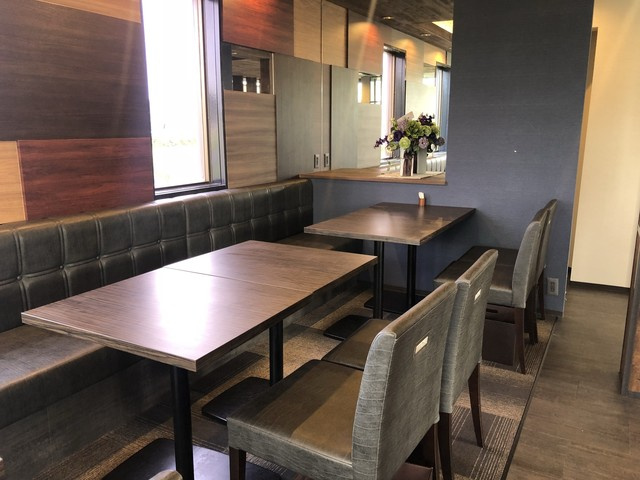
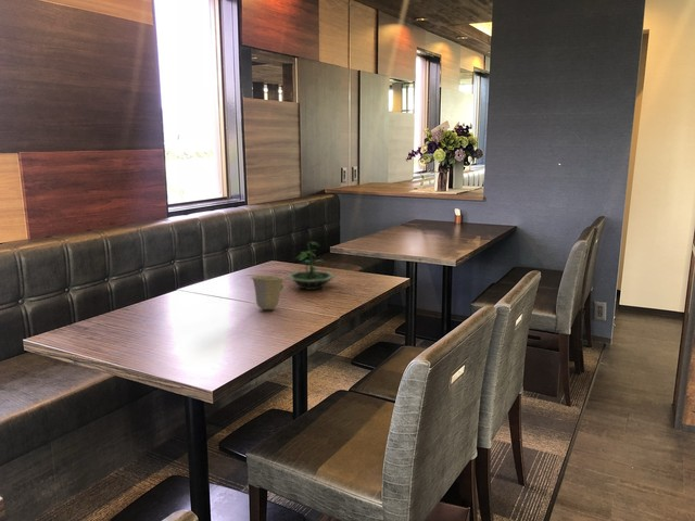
+ terrarium (309, 250)
+ cup (268, 291)
